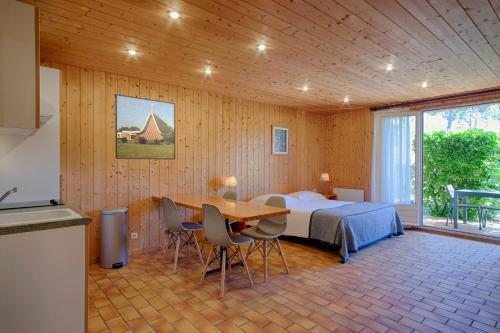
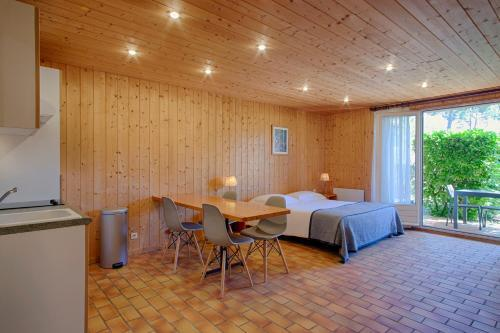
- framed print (147, 129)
